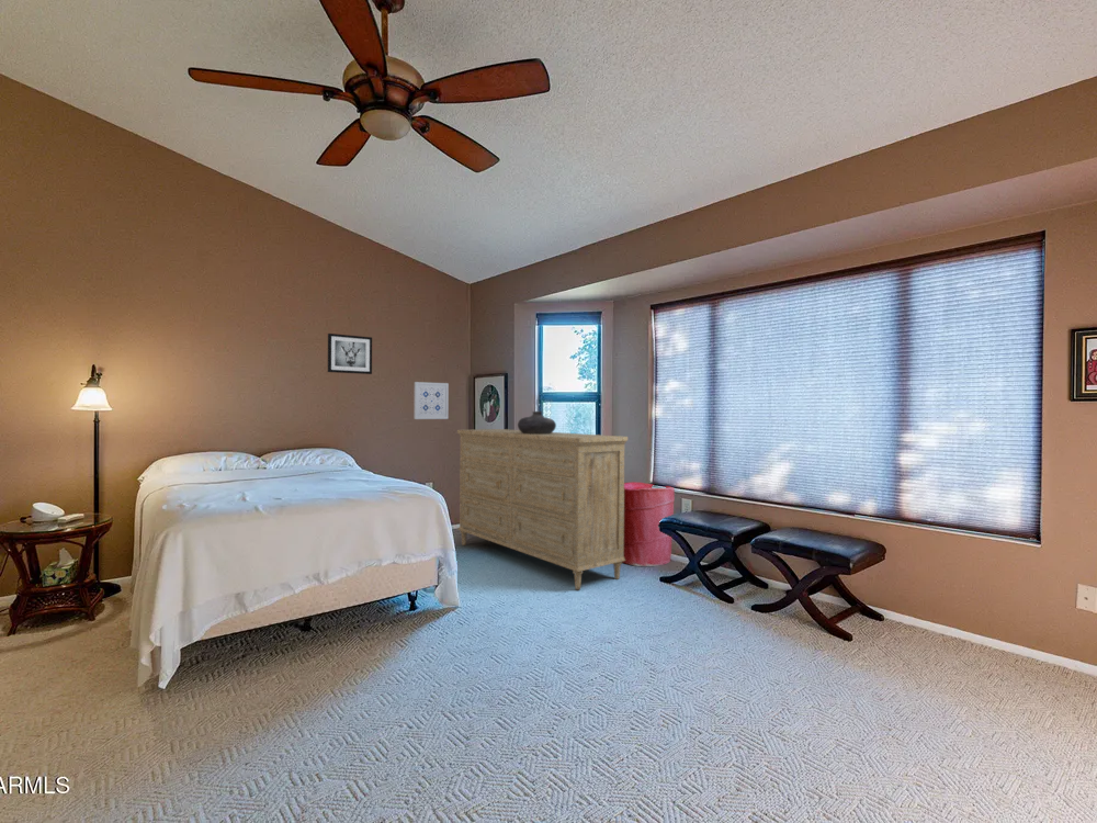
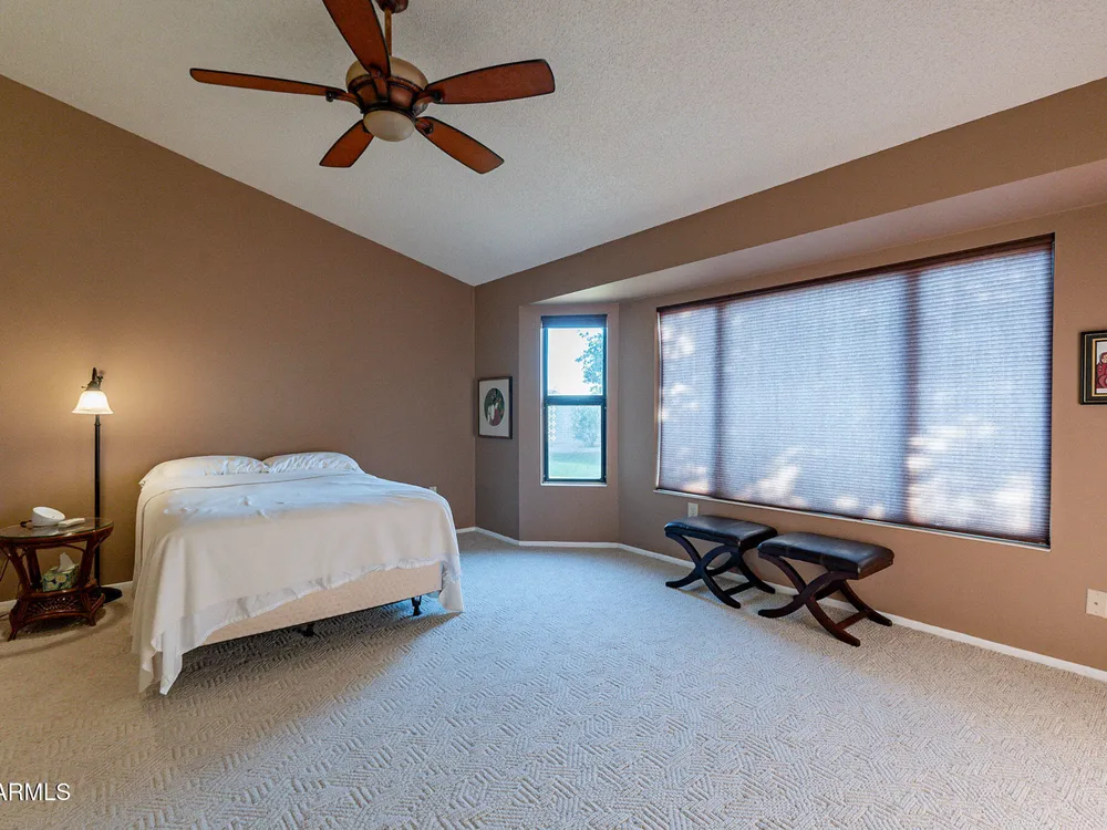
- dresser (532, 496)
- laundry hamper (645, 520)
- wall art (350, 353)
- vase (536, 421)
- wall art (431, 401)
